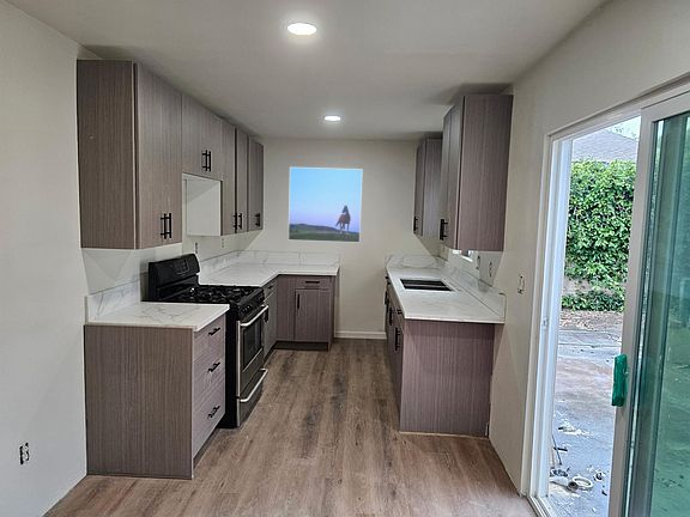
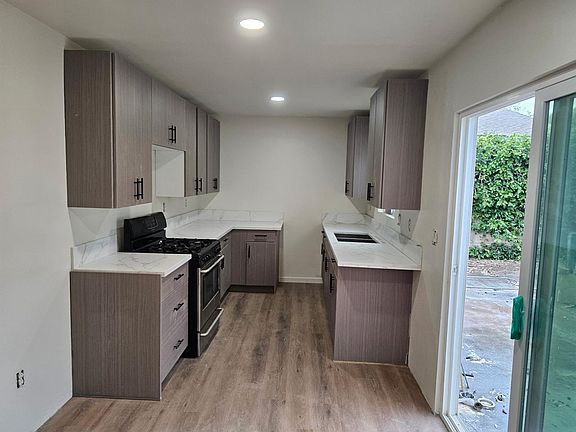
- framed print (325, 205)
